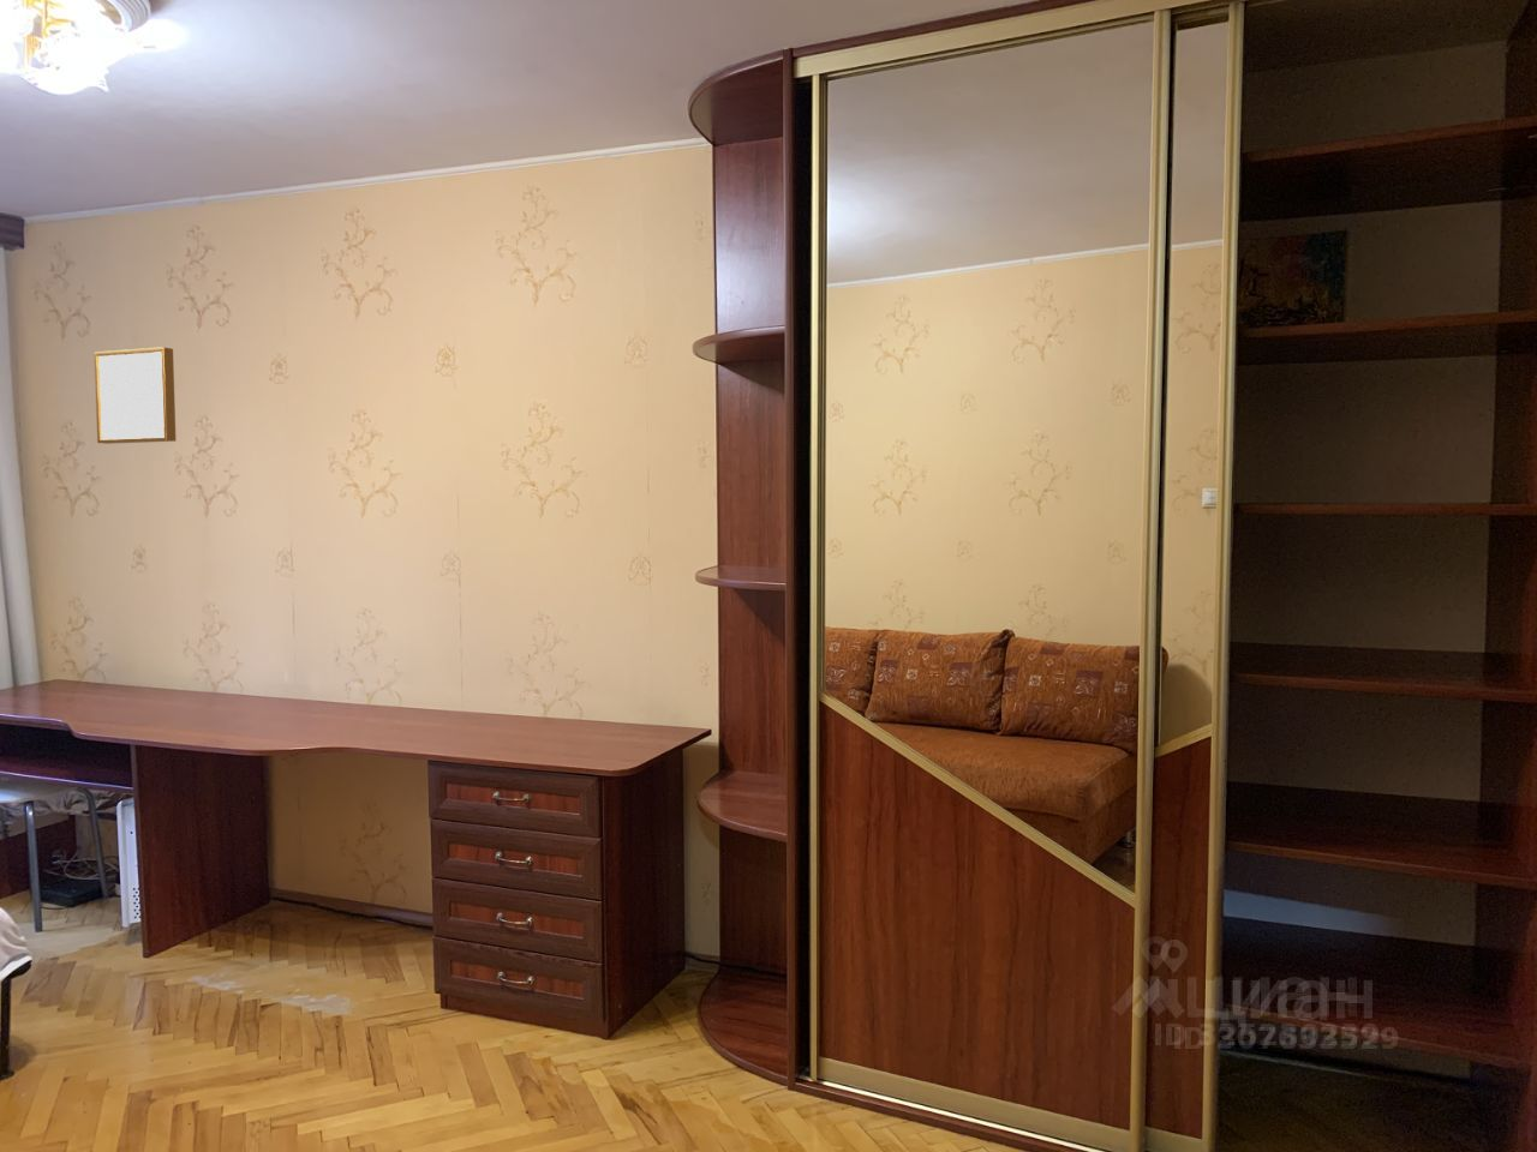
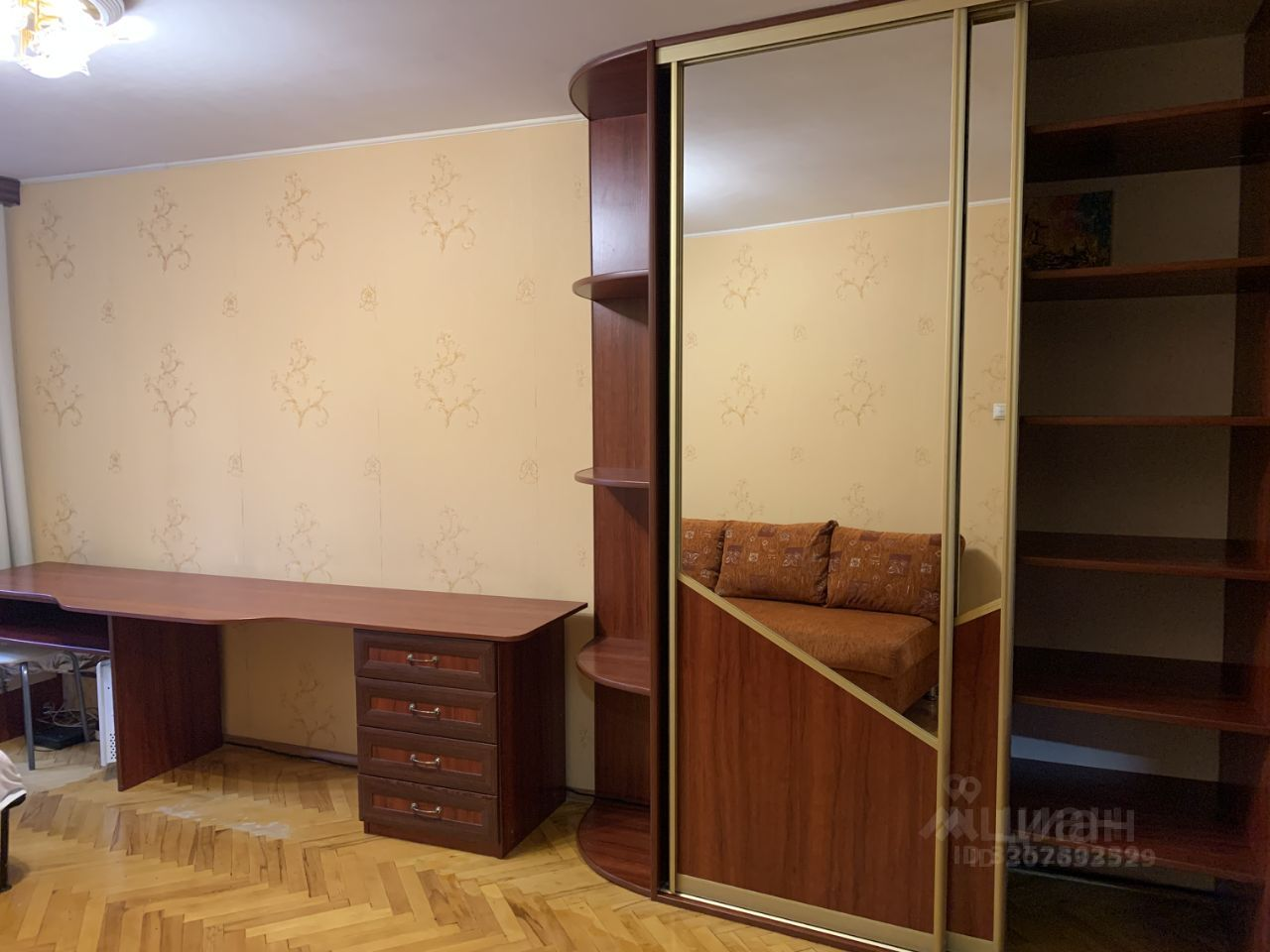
- wall art (134, 396)
